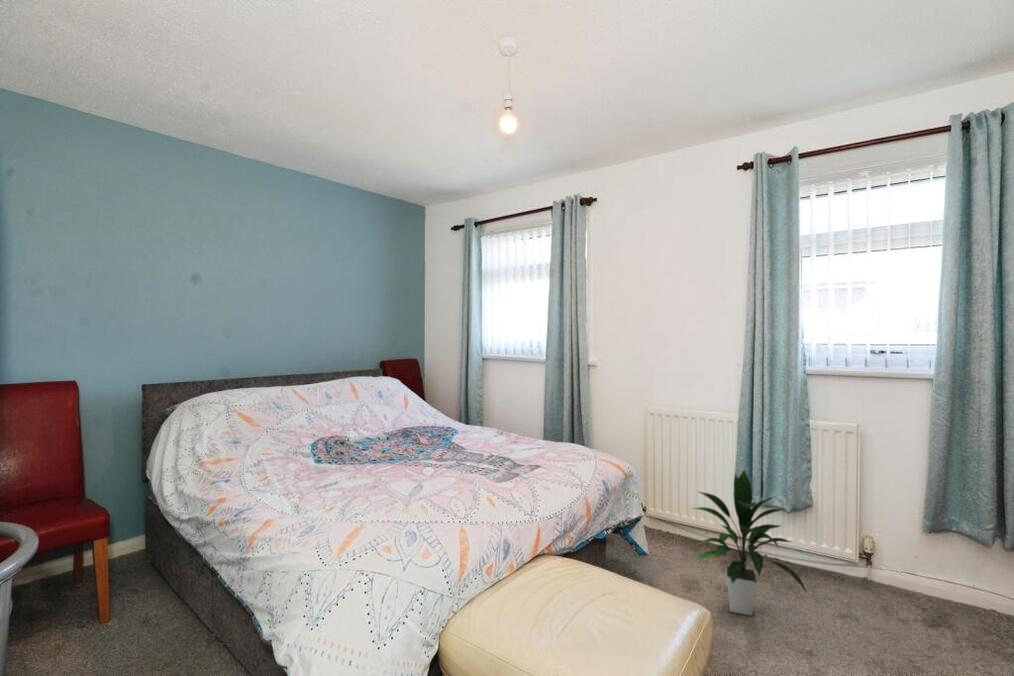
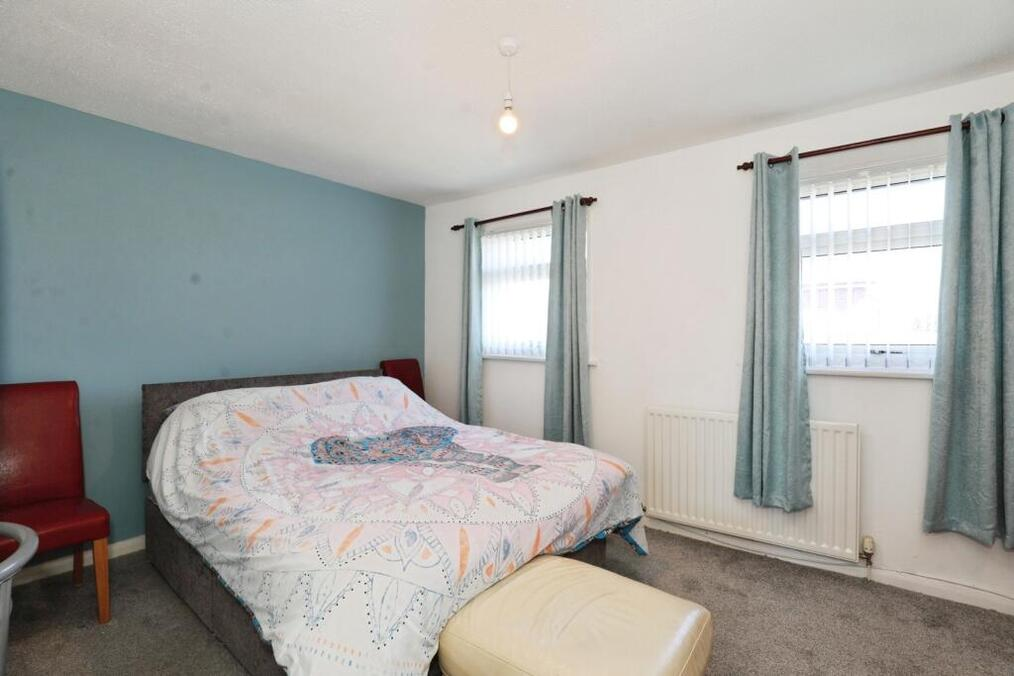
- indoor plant (744, 544)
